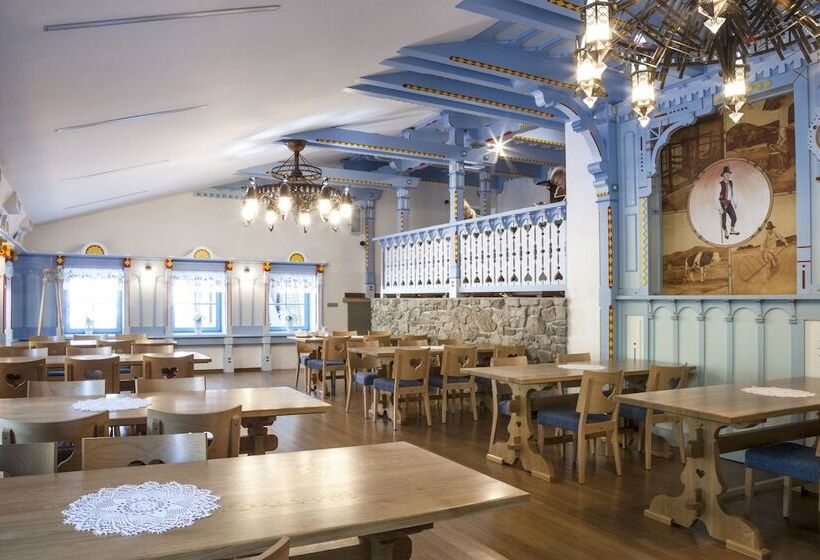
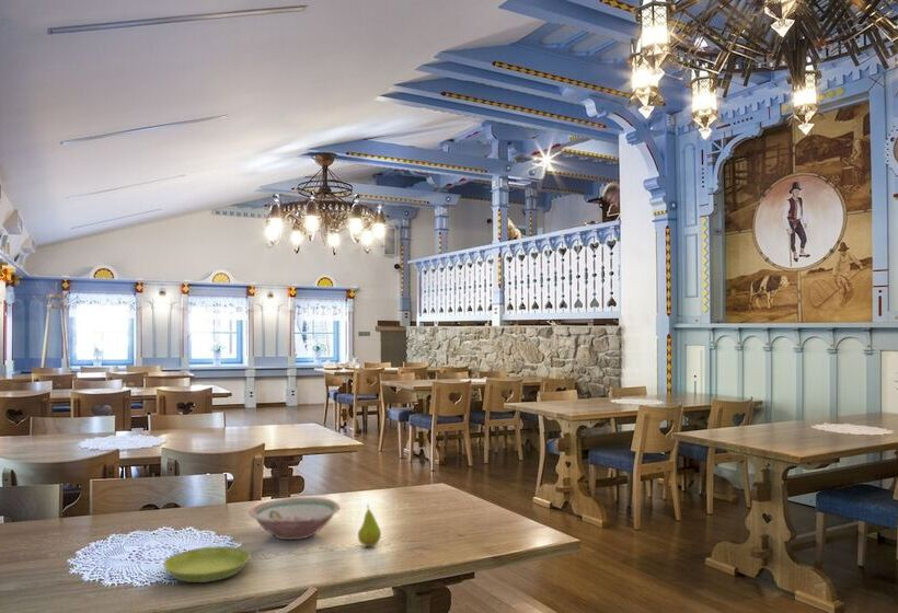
+ saucer (207, 565)
+ bowl (295, 520)
+ fruit (369, 524)
